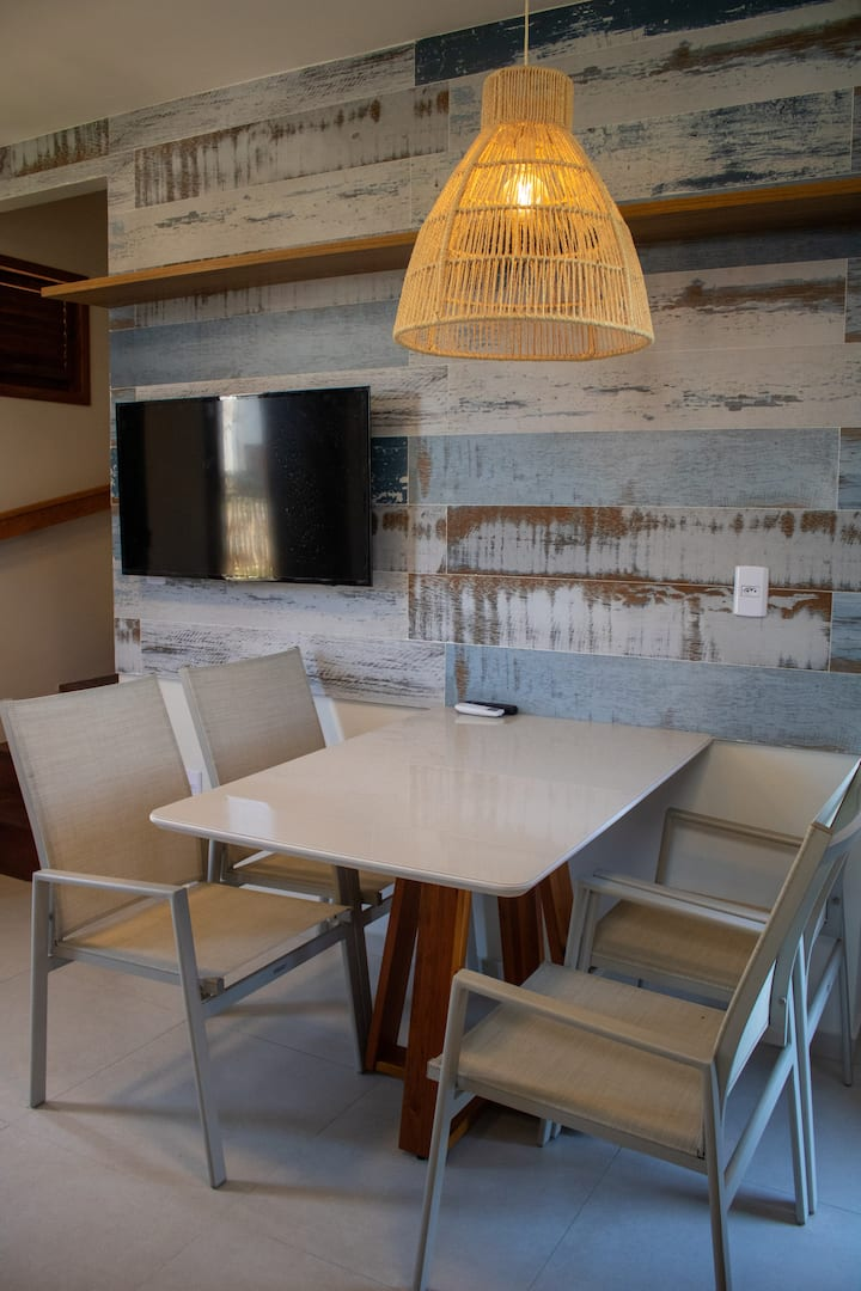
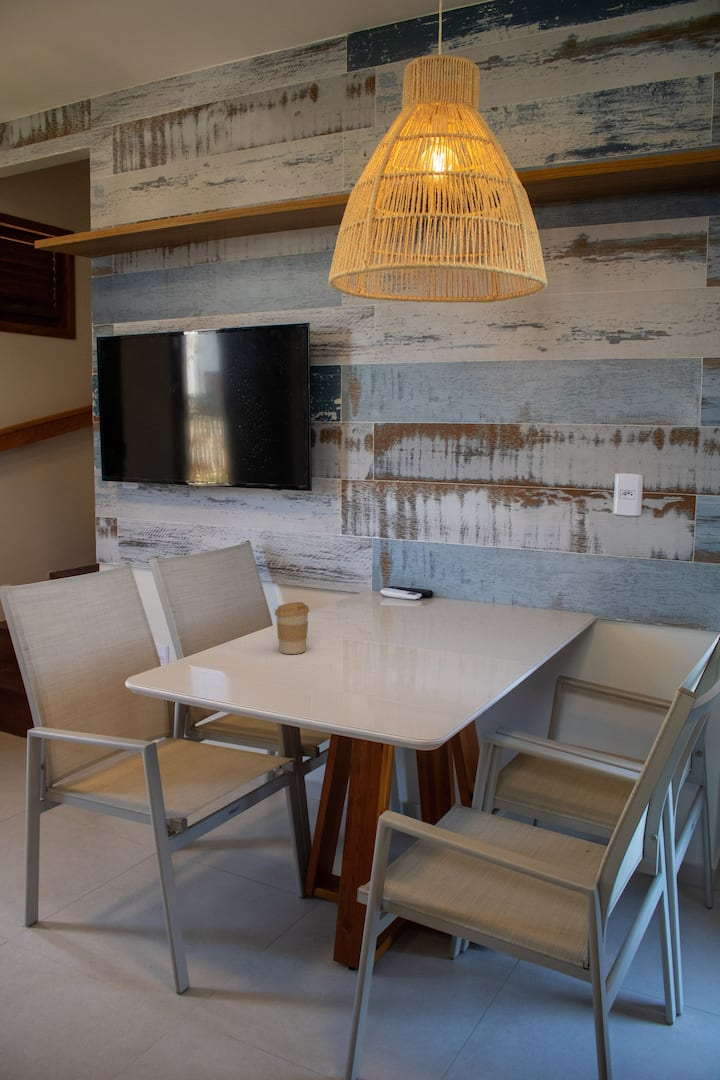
+ coffee cup (292, 627)
